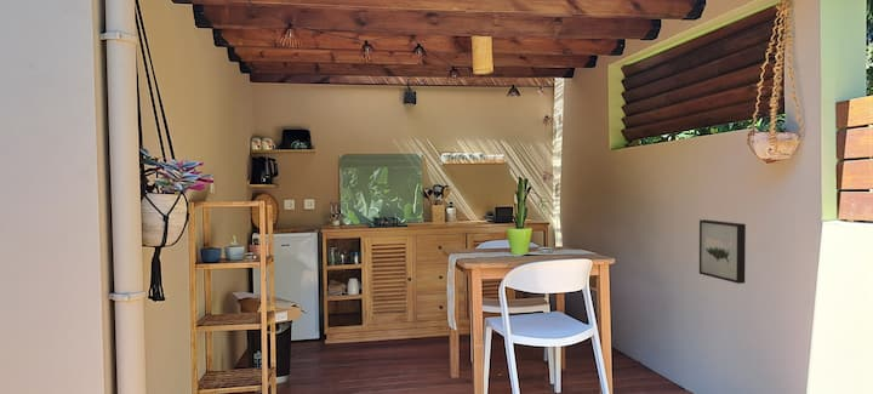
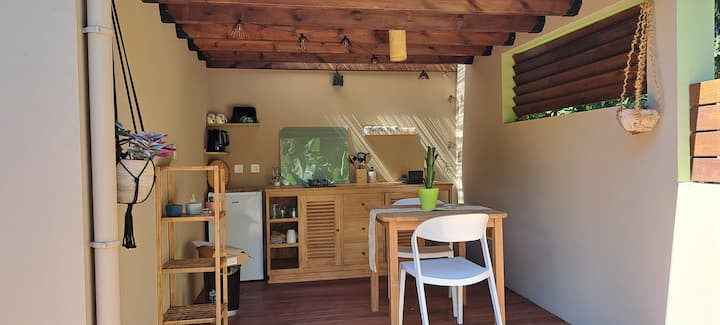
- wall art (720, 250)
